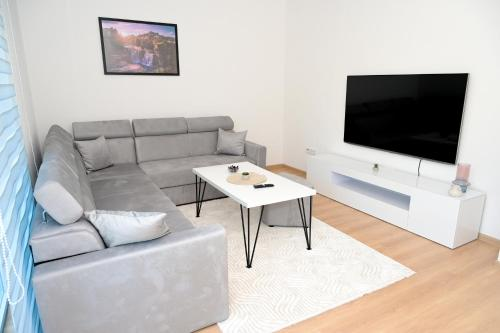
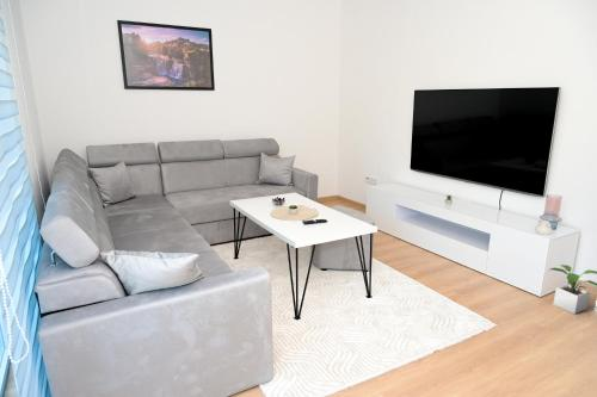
+ potted plant (571, 287)
